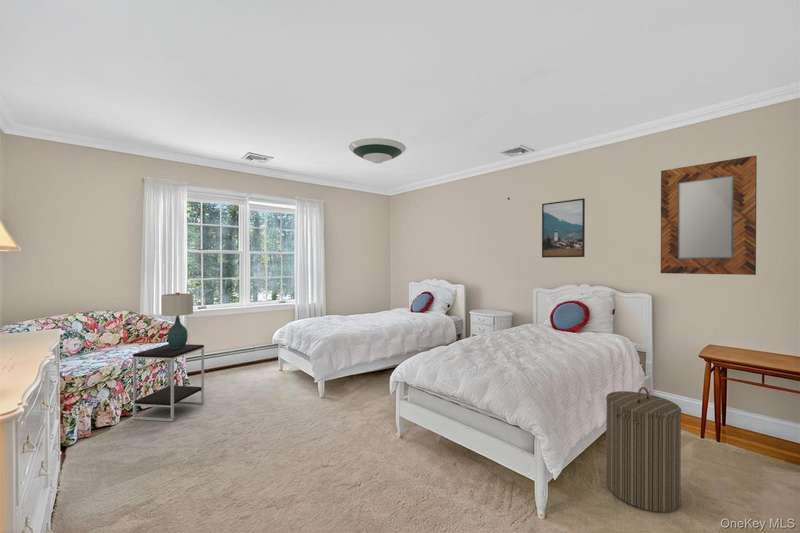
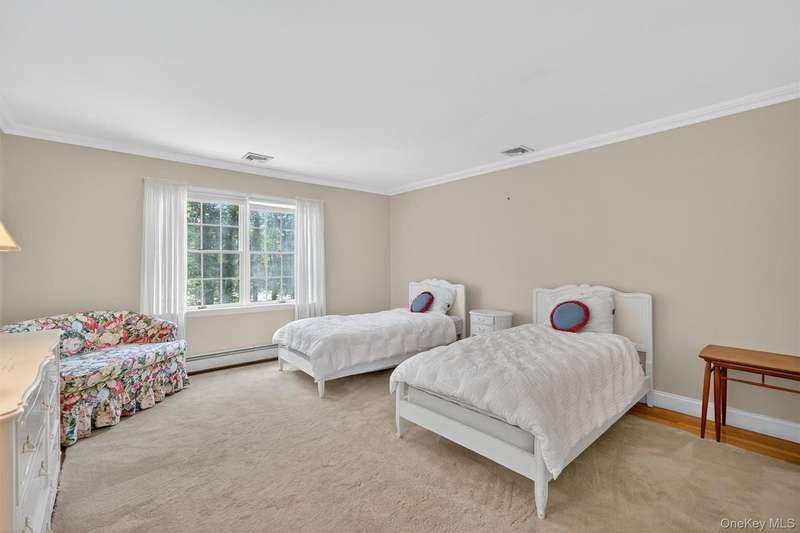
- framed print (562, 229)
- side table (169, 379)
- table lamp (177, 319)
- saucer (377, 155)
- laundry hamper (641, 439)
- home mirror (705, 219)
